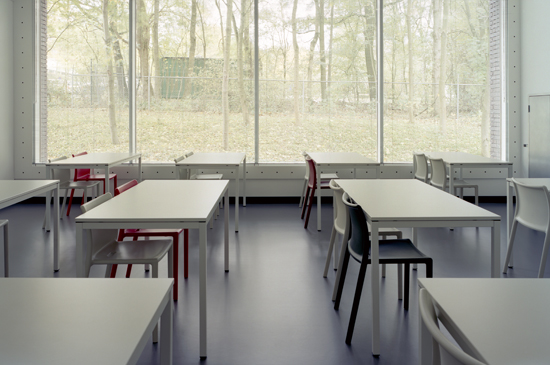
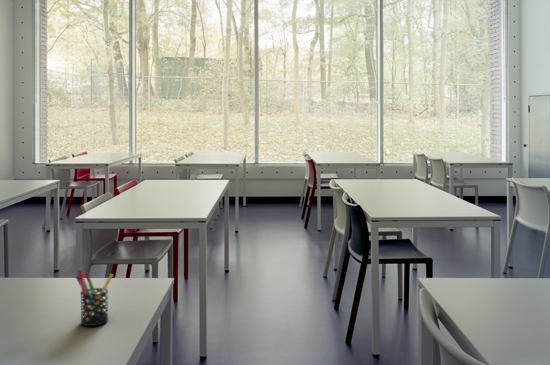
+ pen holder (92, 296)
